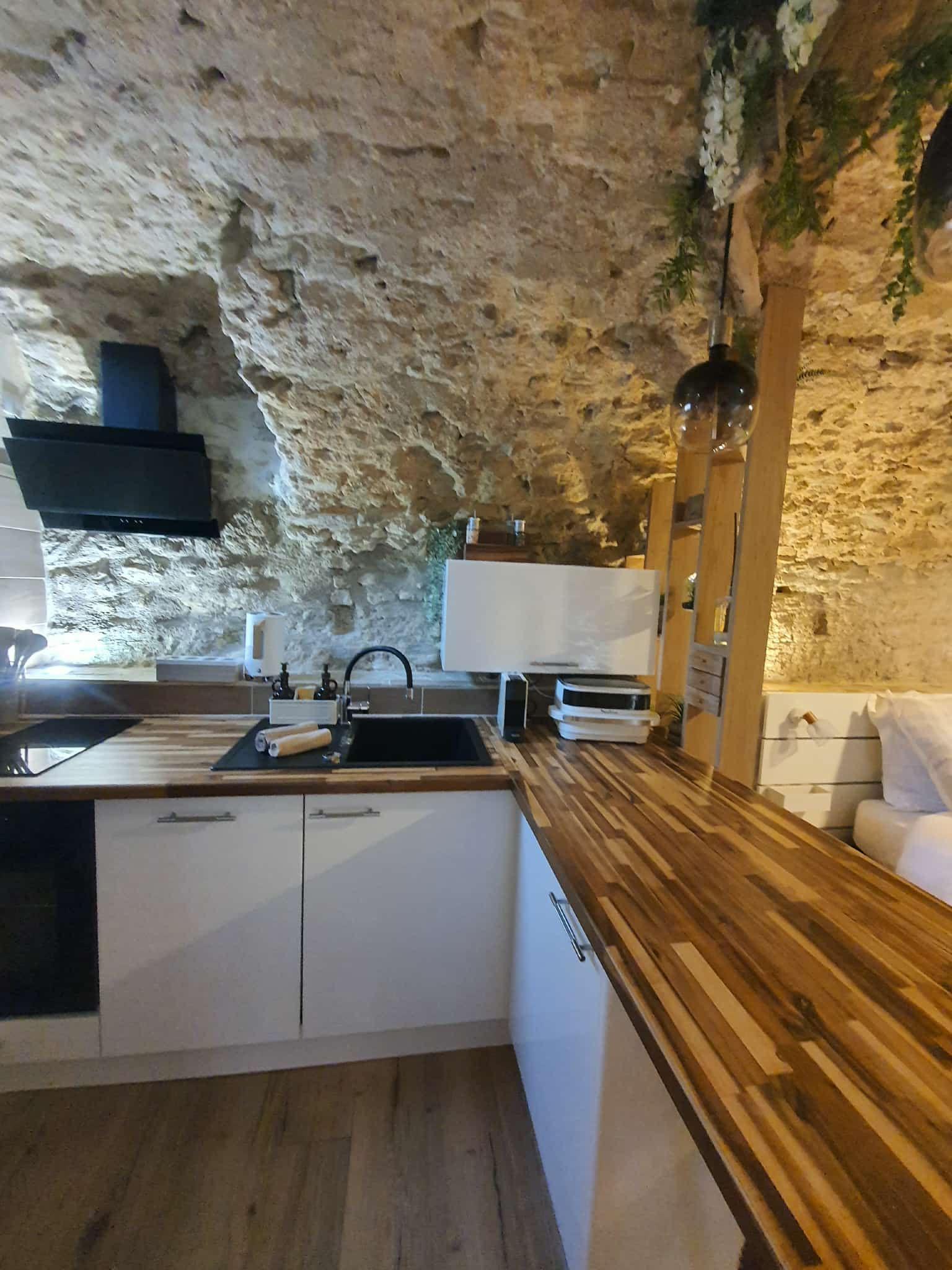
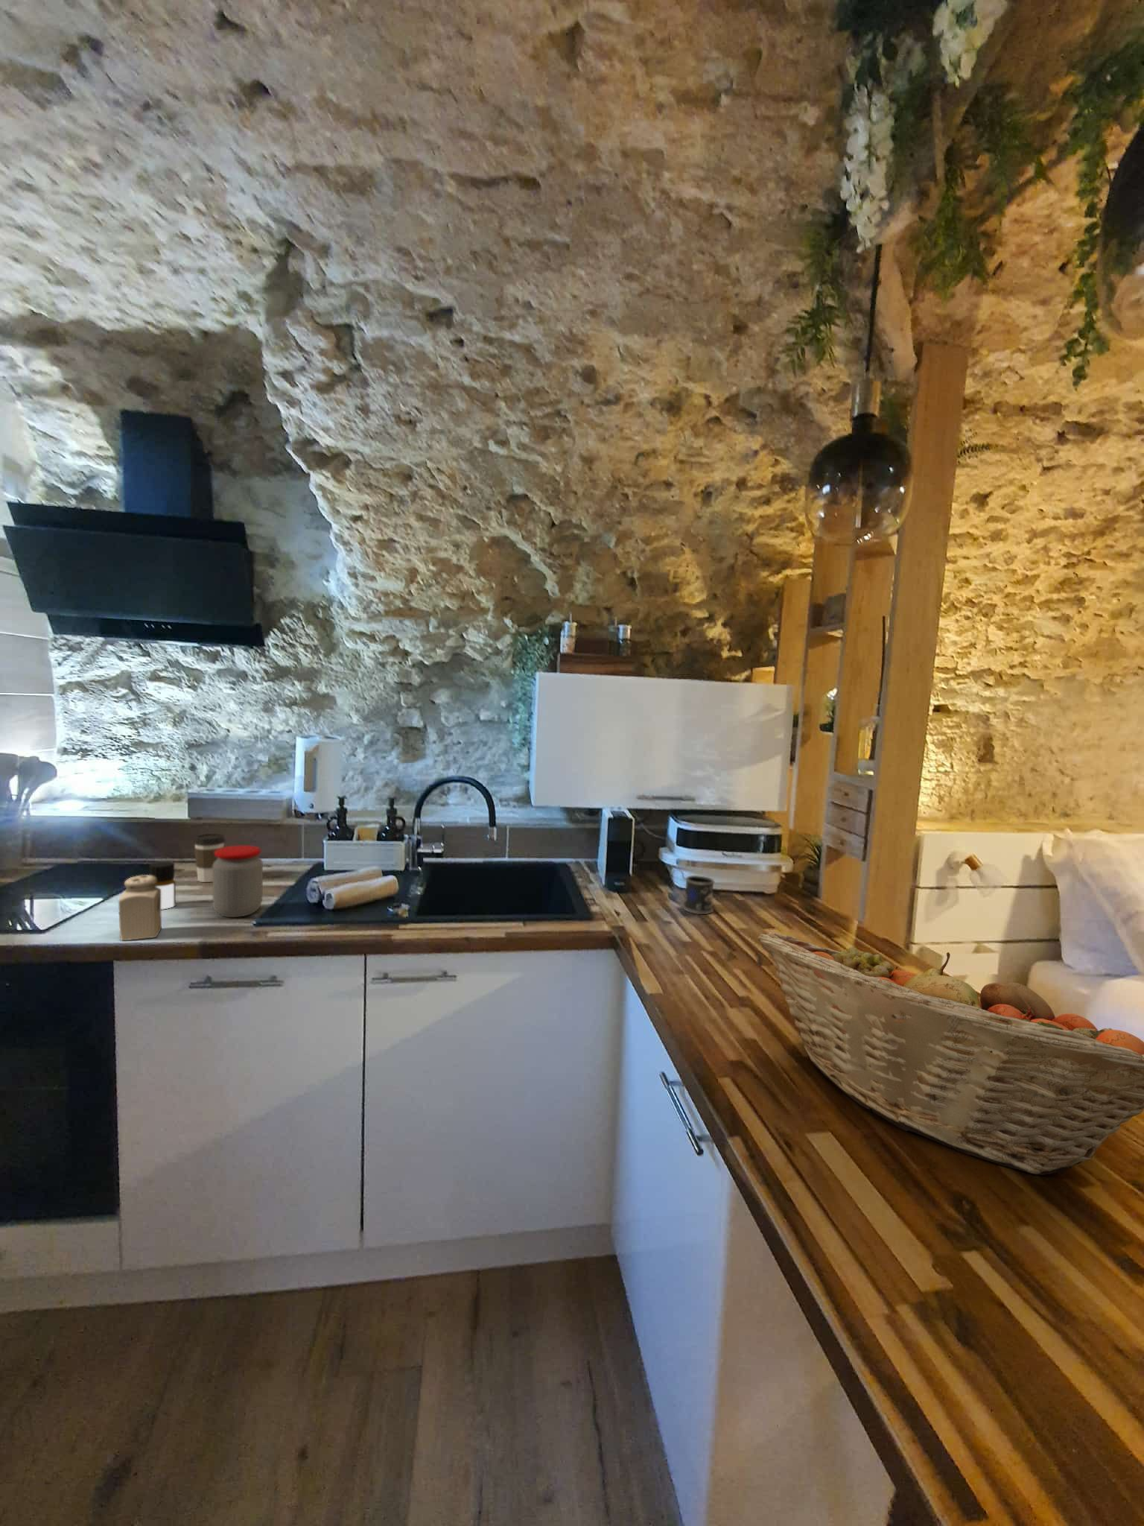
+ salt shaker (141, 905)
+ bottle (161, 886)
+ fruit basket (933, 1019)
+ coffee cup (209, 858)
+ jar (238, 880)
+ mug (692, 889)
